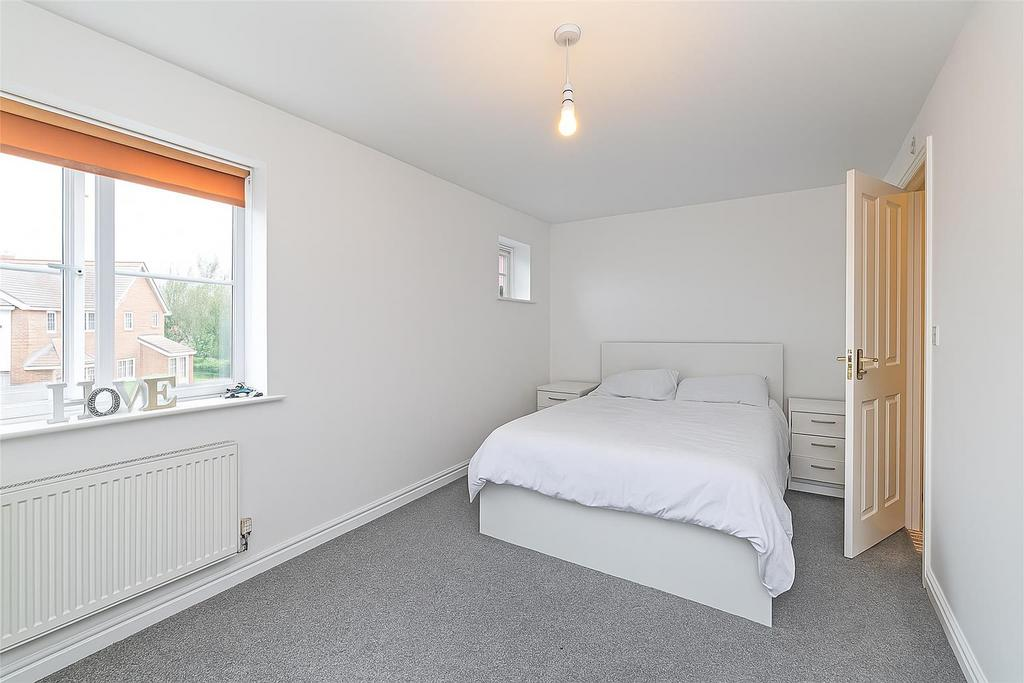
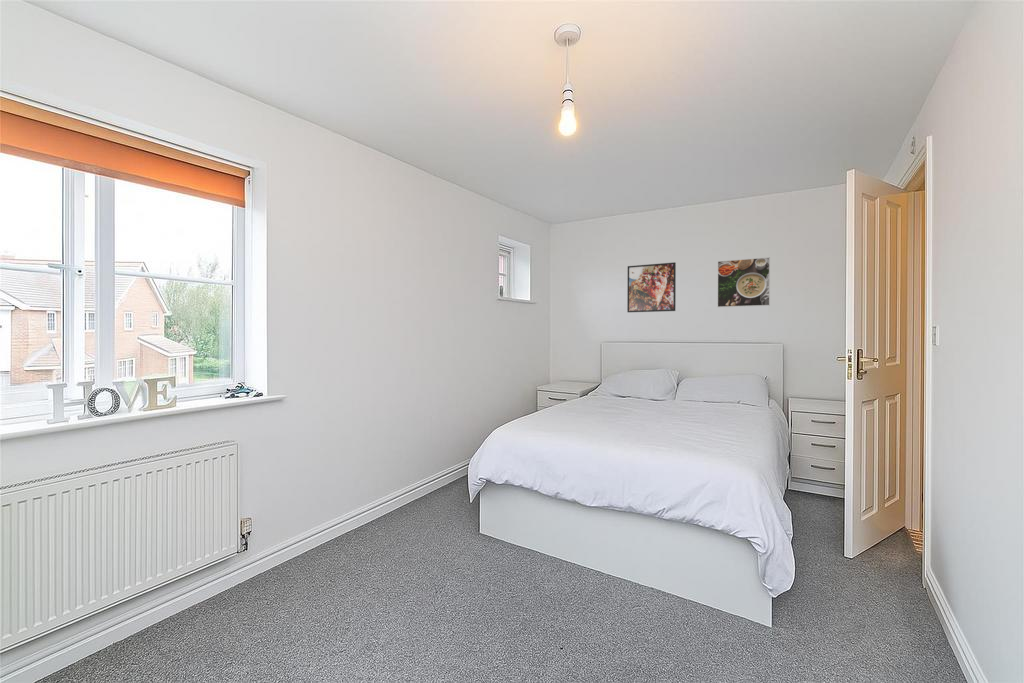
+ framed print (743, 282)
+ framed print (650, 288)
